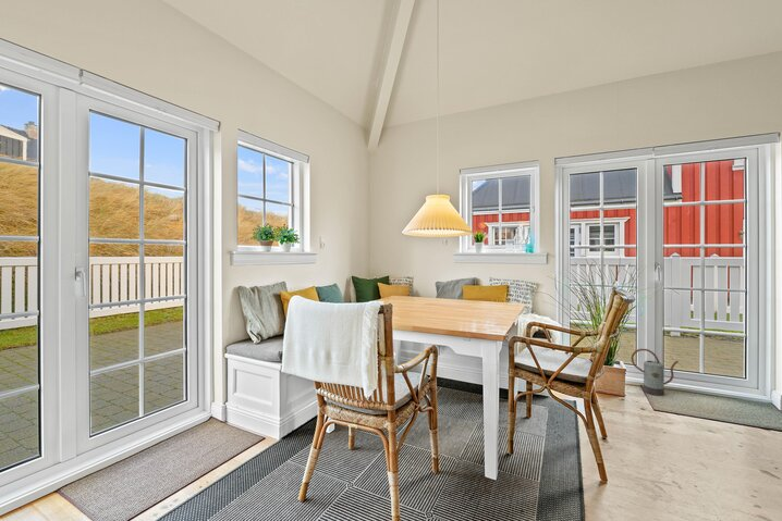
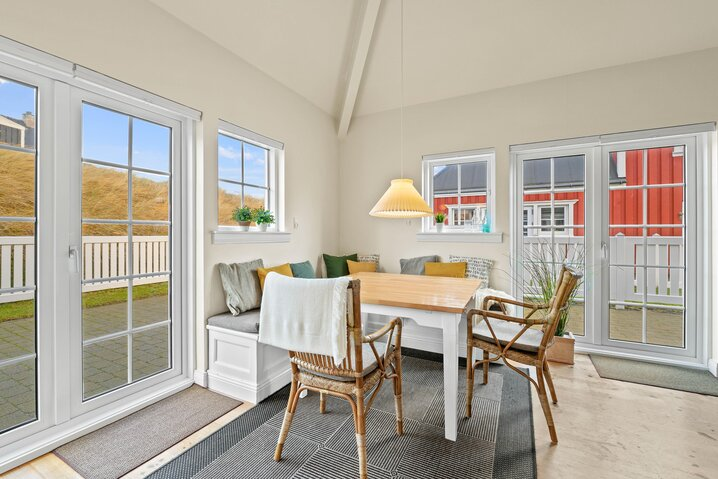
- watering can (653, 371)
